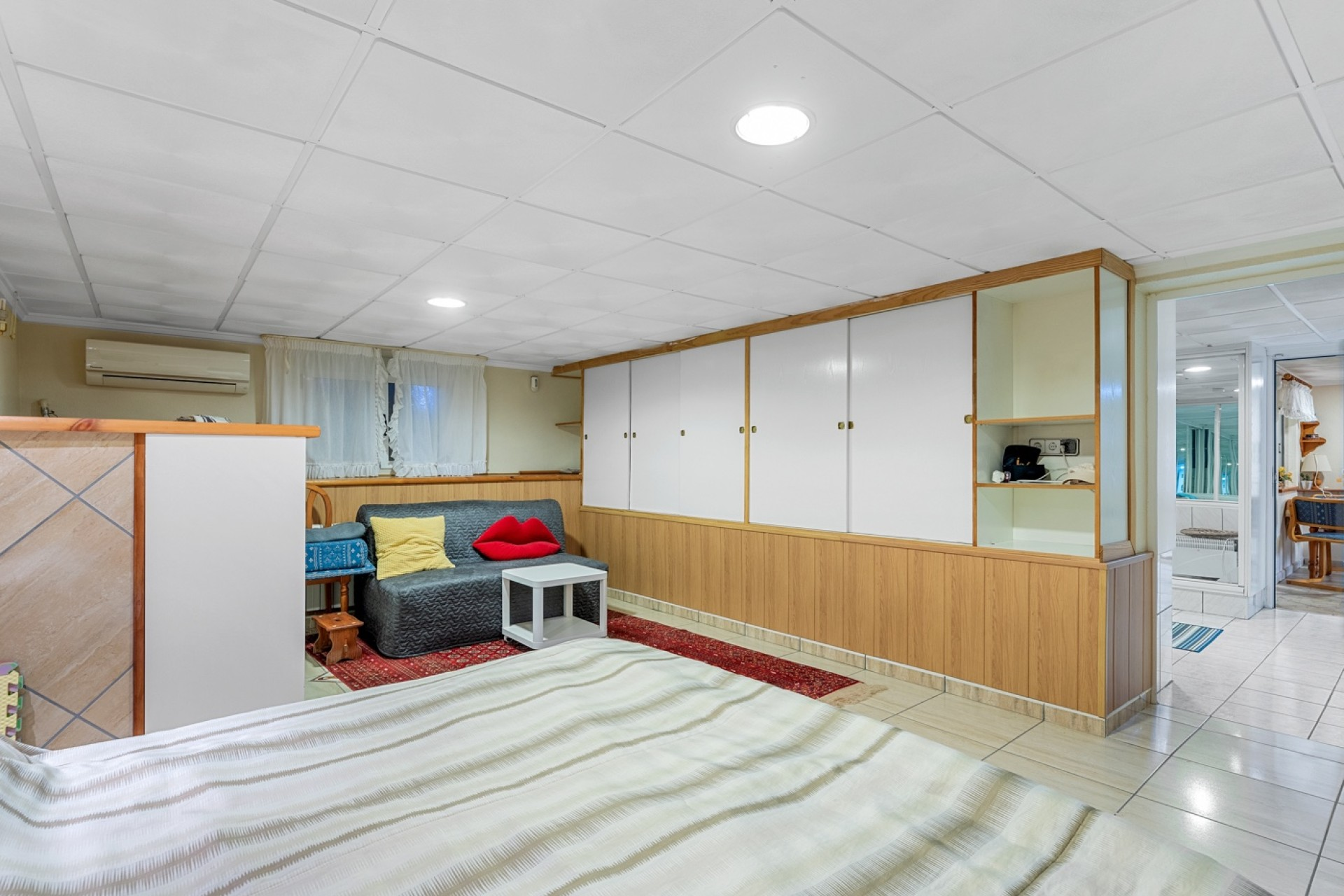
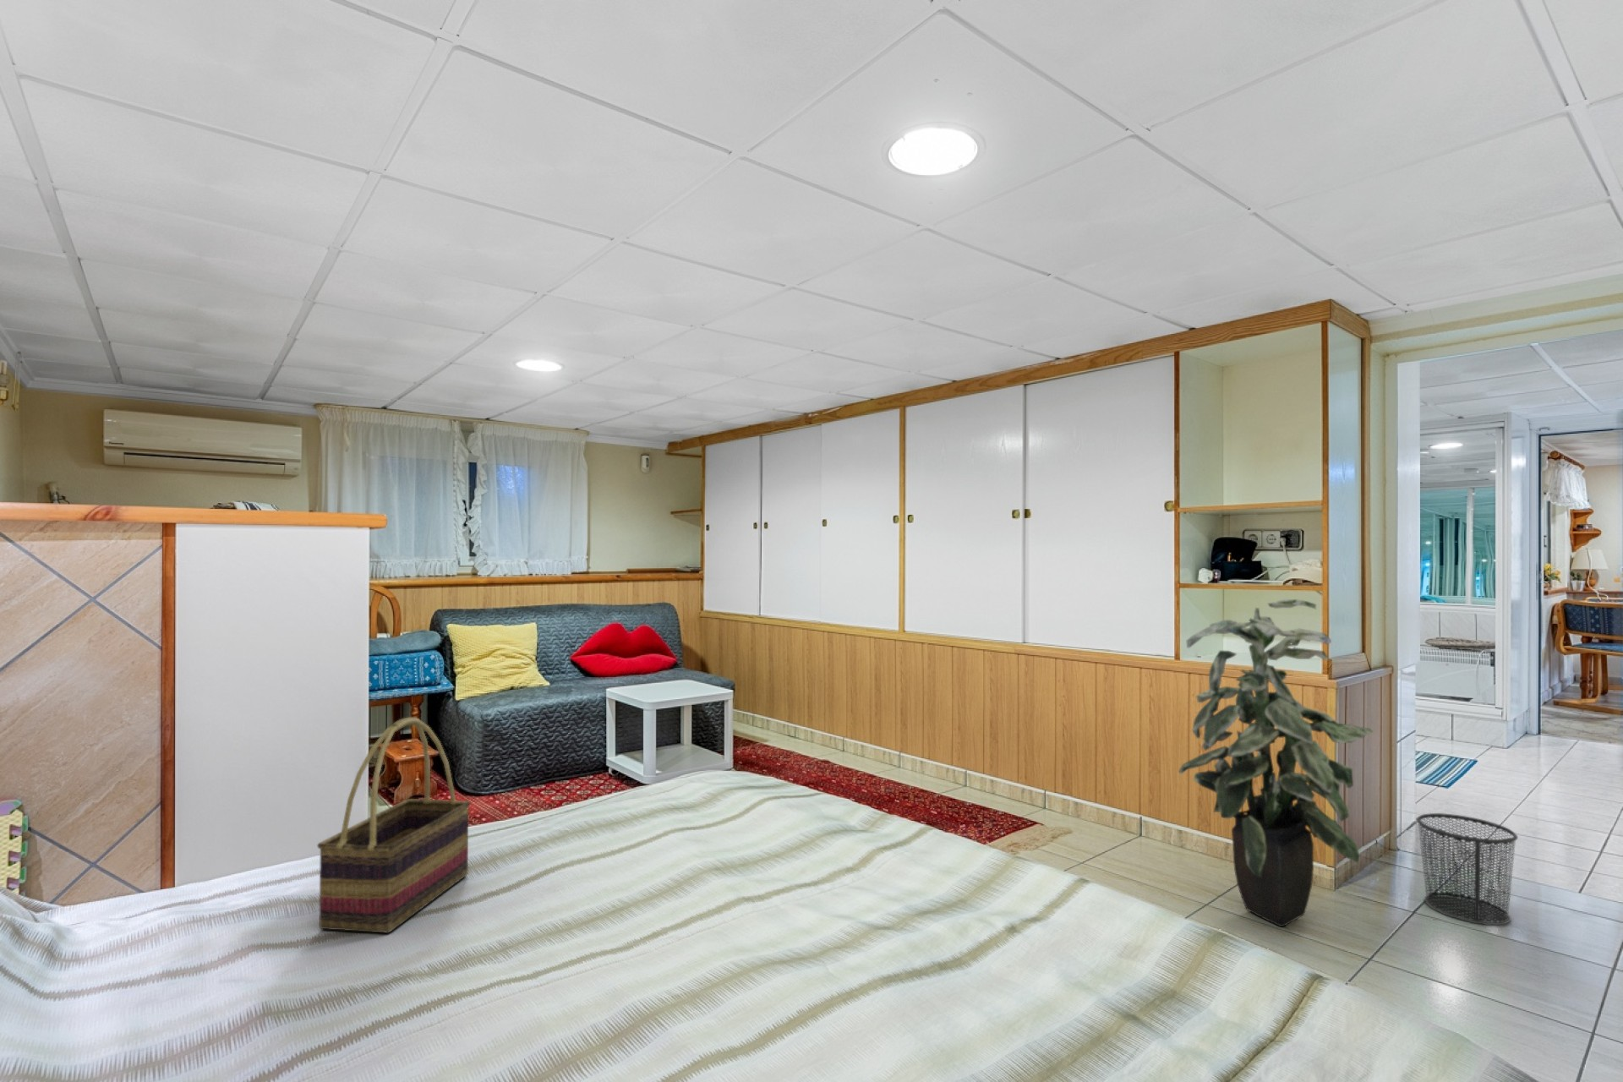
+ woven basket (400, 809)
+ waste bin (1465, 867)
+ indoor plant (1276, 761)
